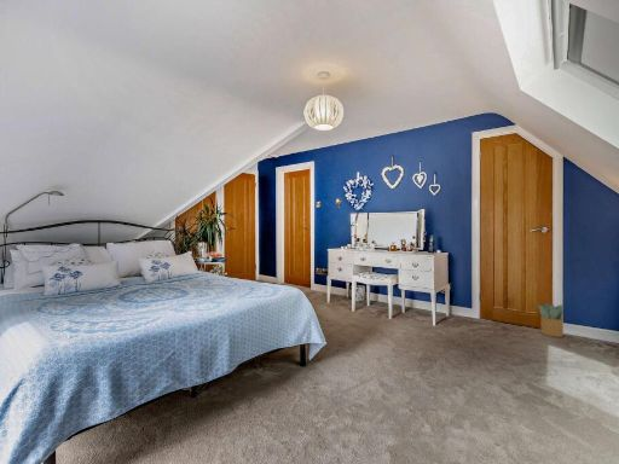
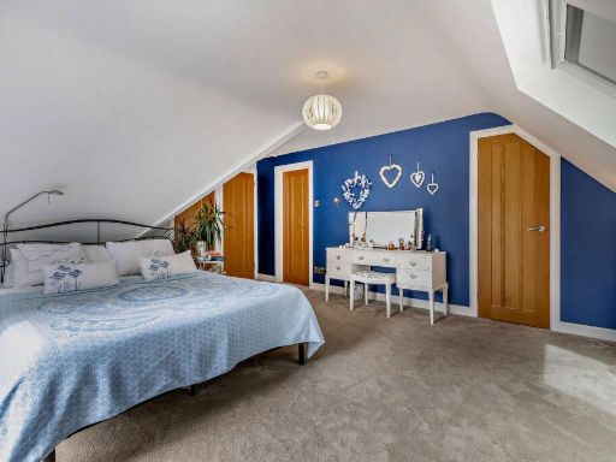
- potted plant (550, 318)
